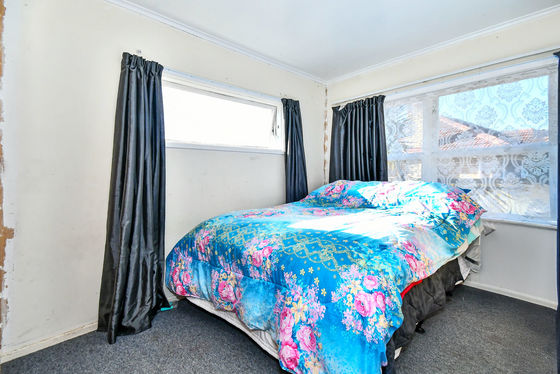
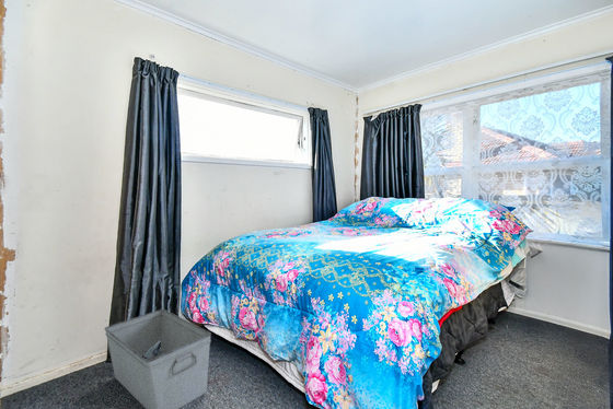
+ storage bin (158, 357)
